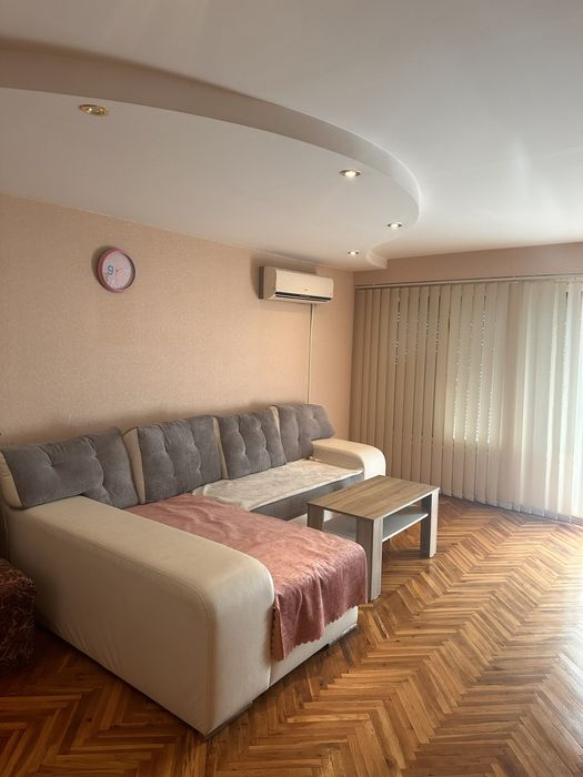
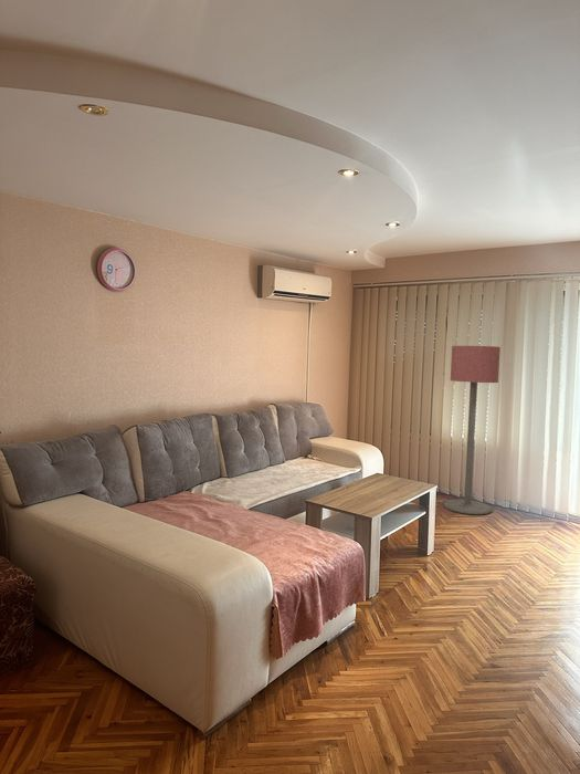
+ floor lamp (471, 427)
